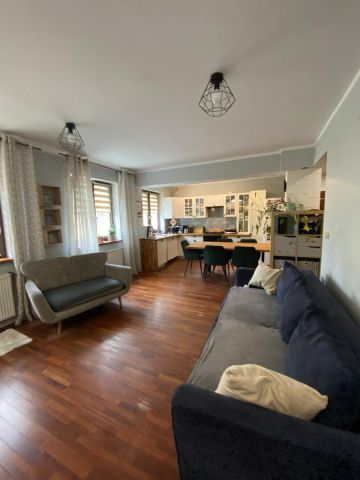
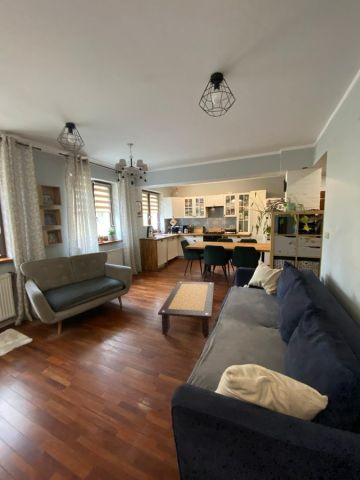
+ chandelier (131, 165)
+ coffee table (191, 304)
